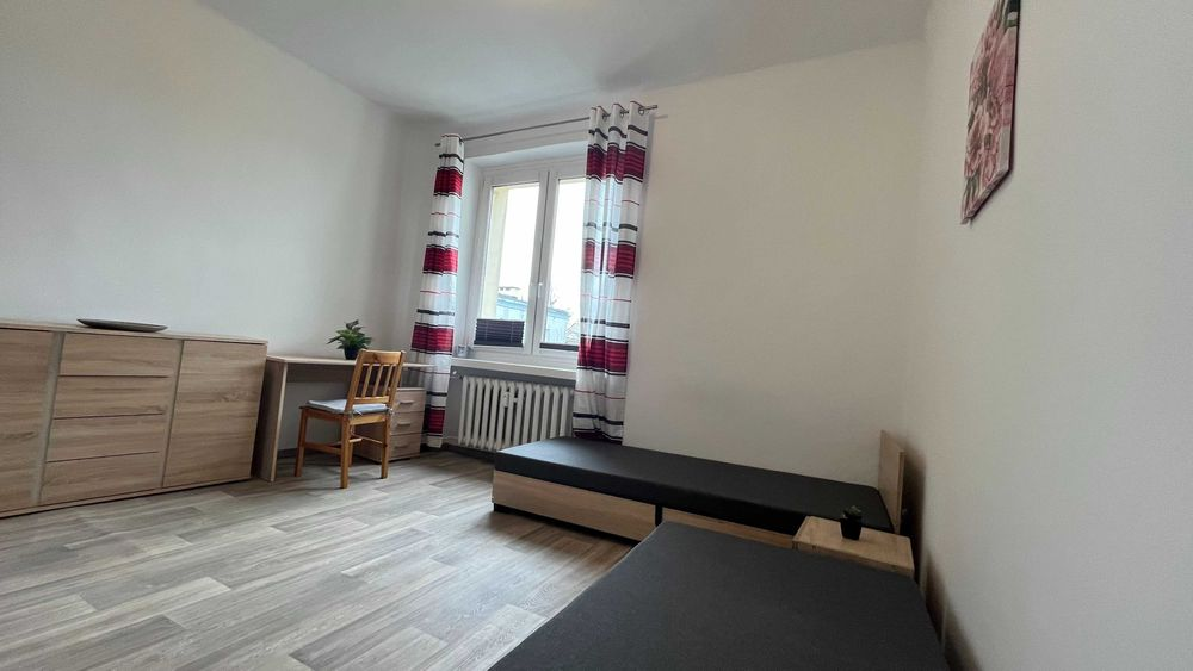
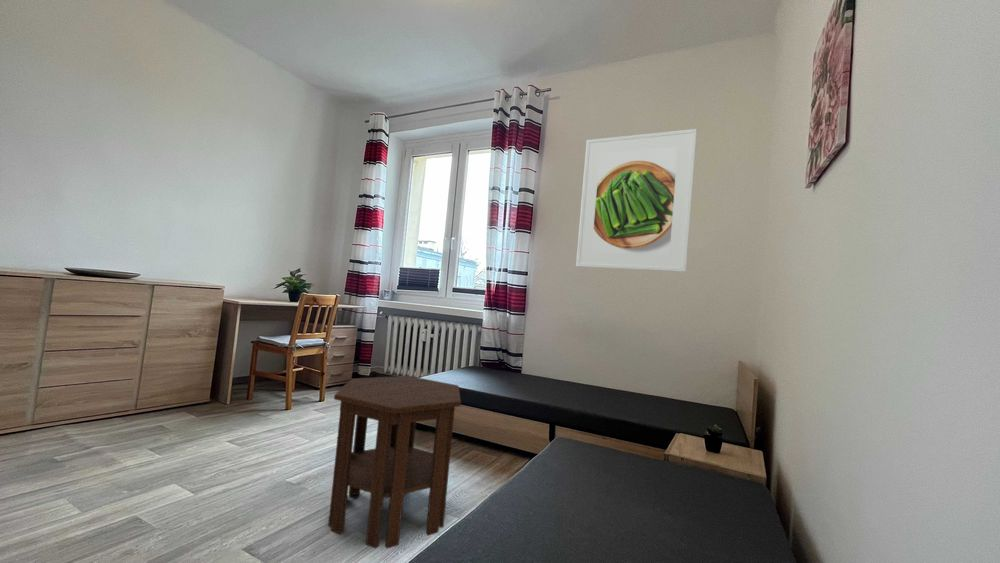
+ side table (396, 450)
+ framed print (633, 201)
